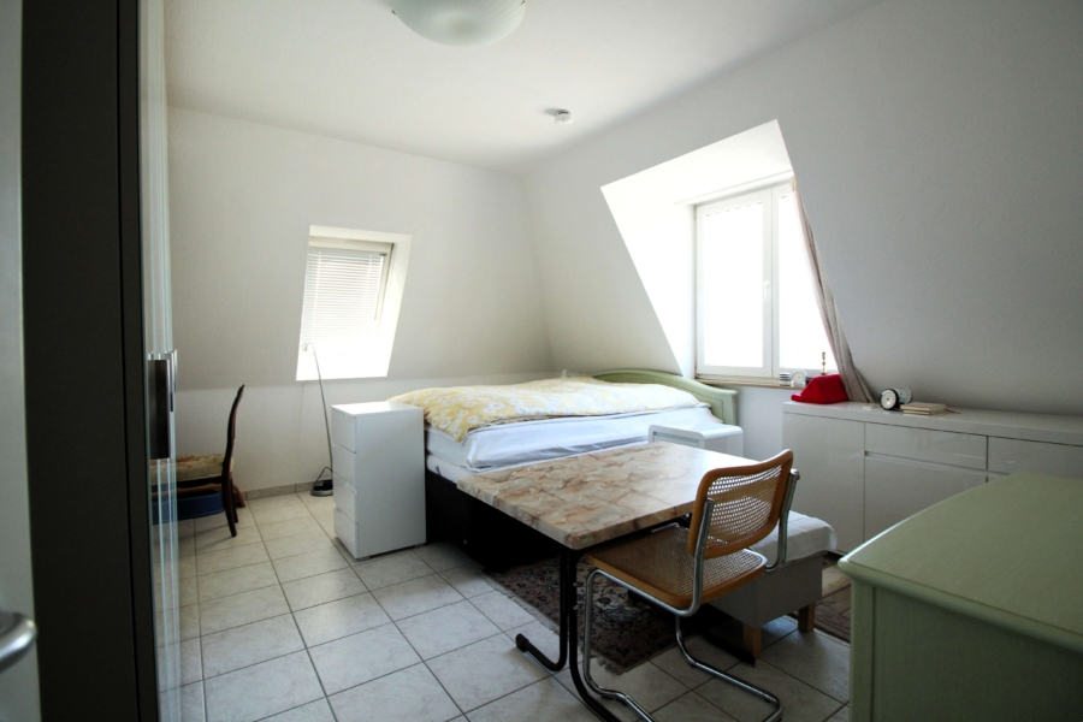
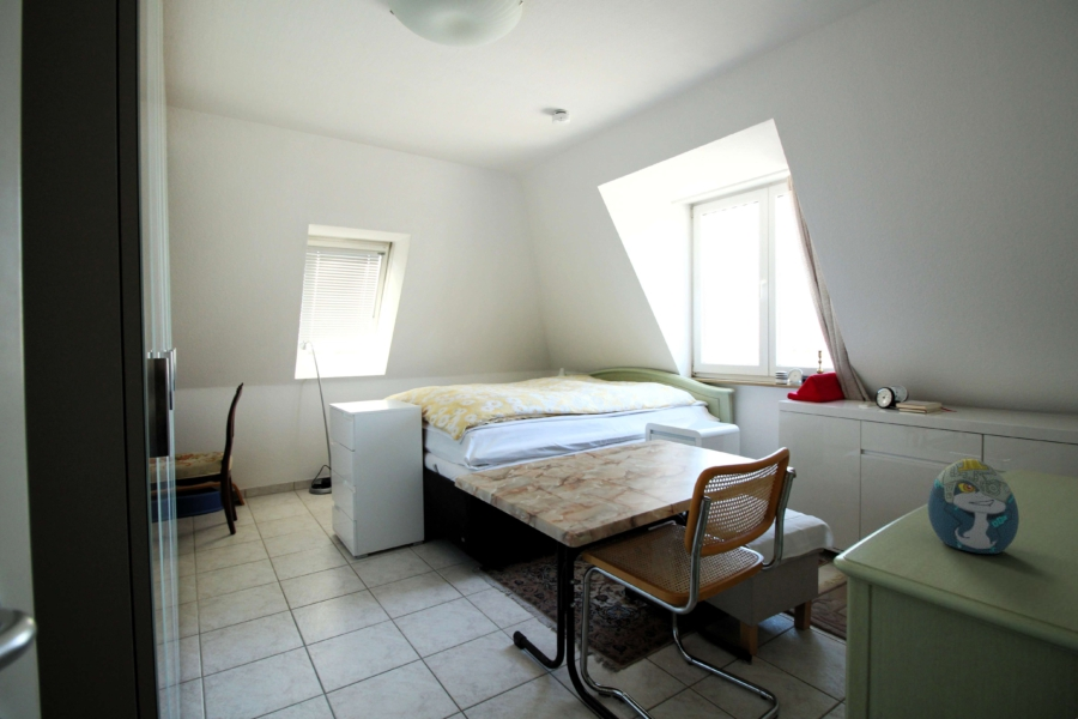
+ decorative egg (971, 502)
